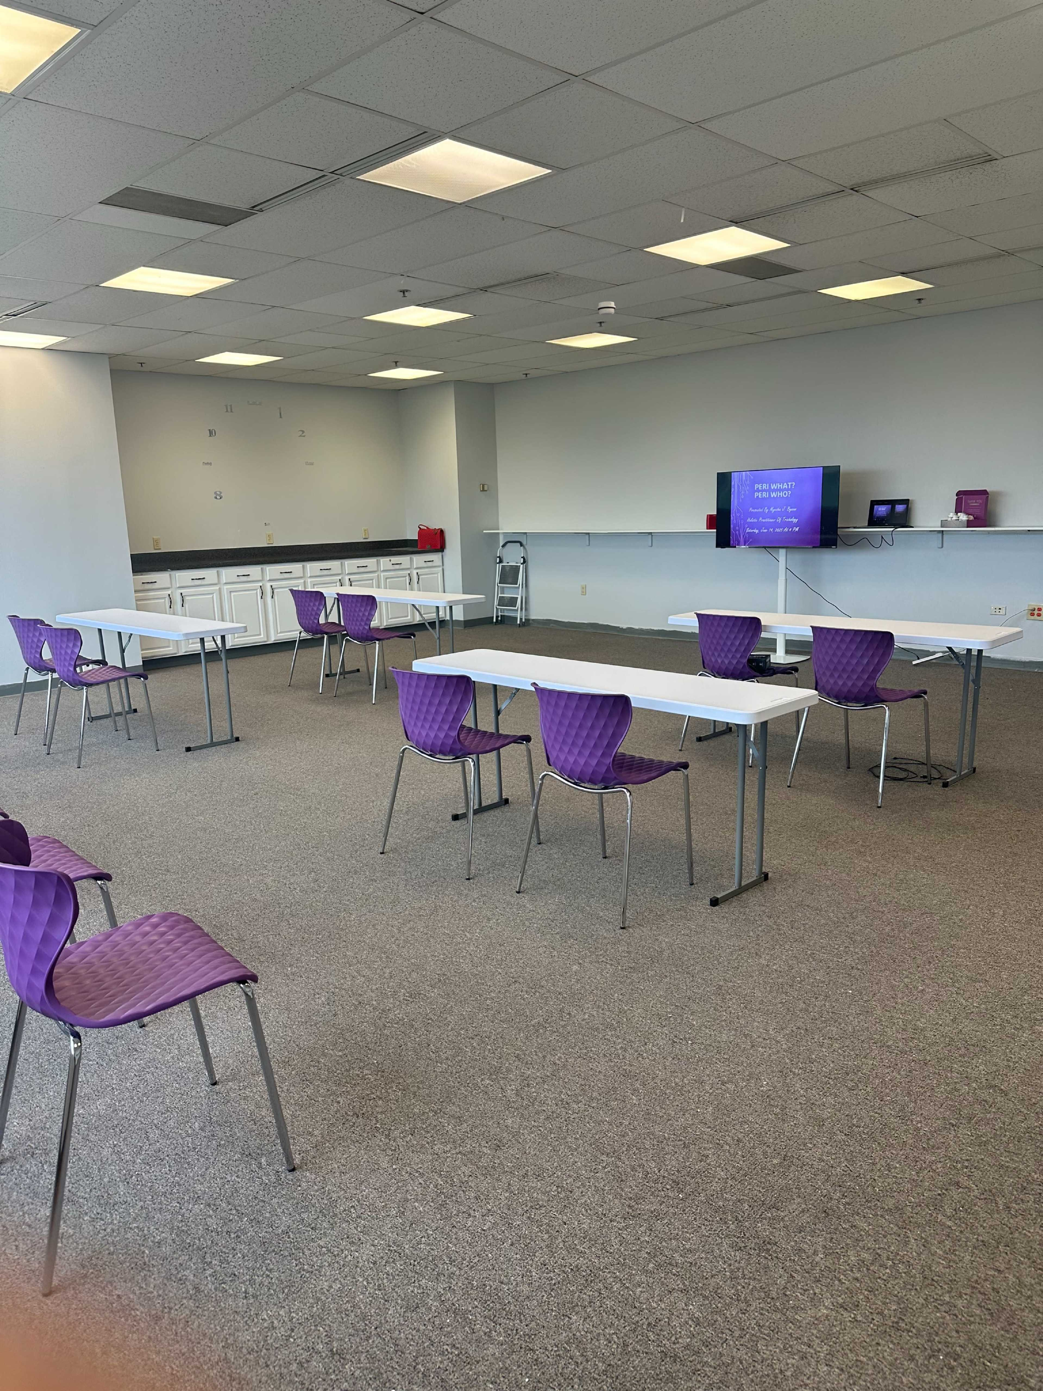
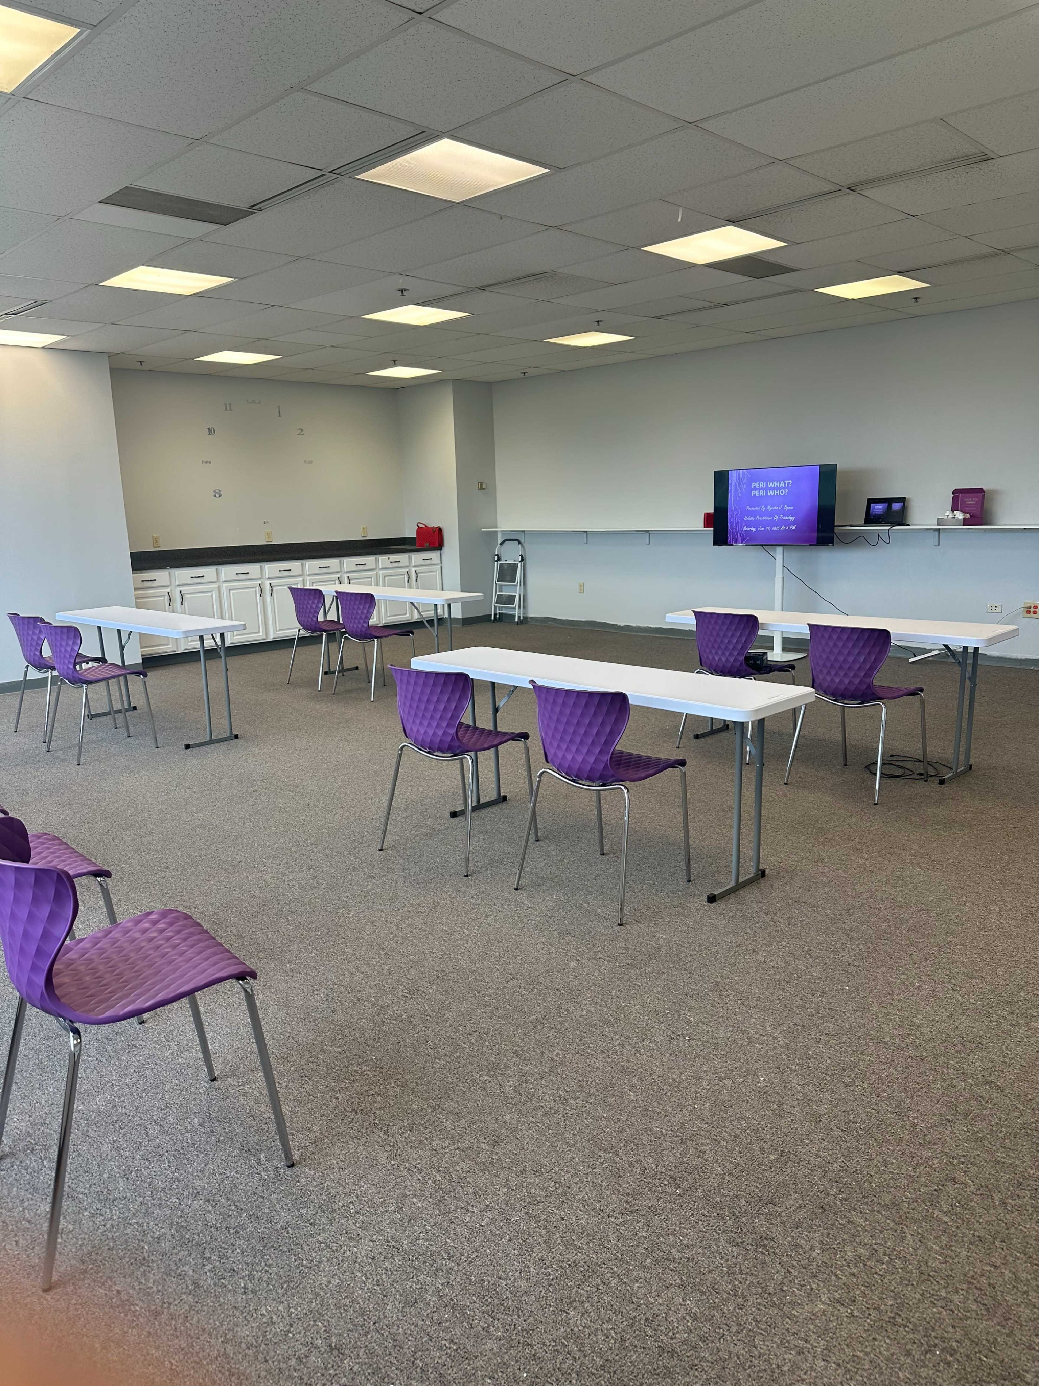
- smoke detector (606, 309)
